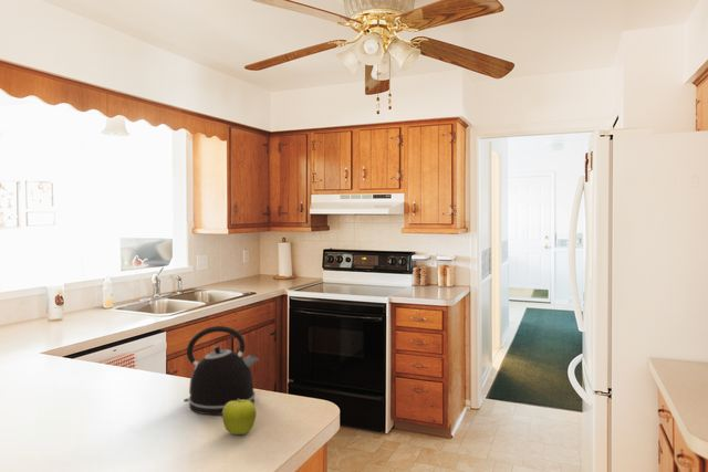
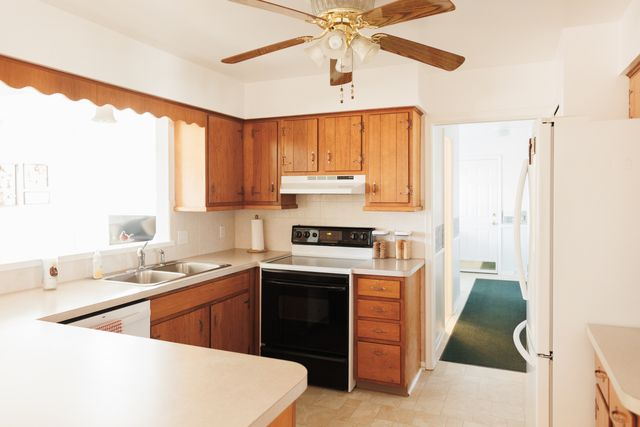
- kettle (221, 364)
- fruit (239, 416)
